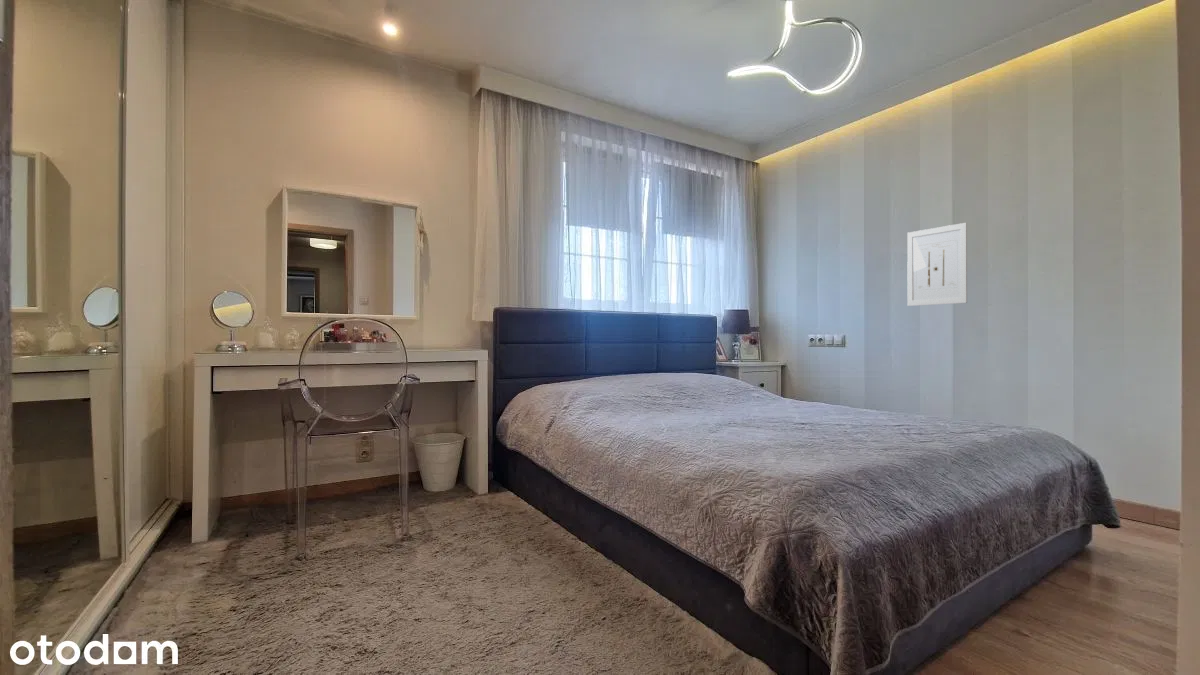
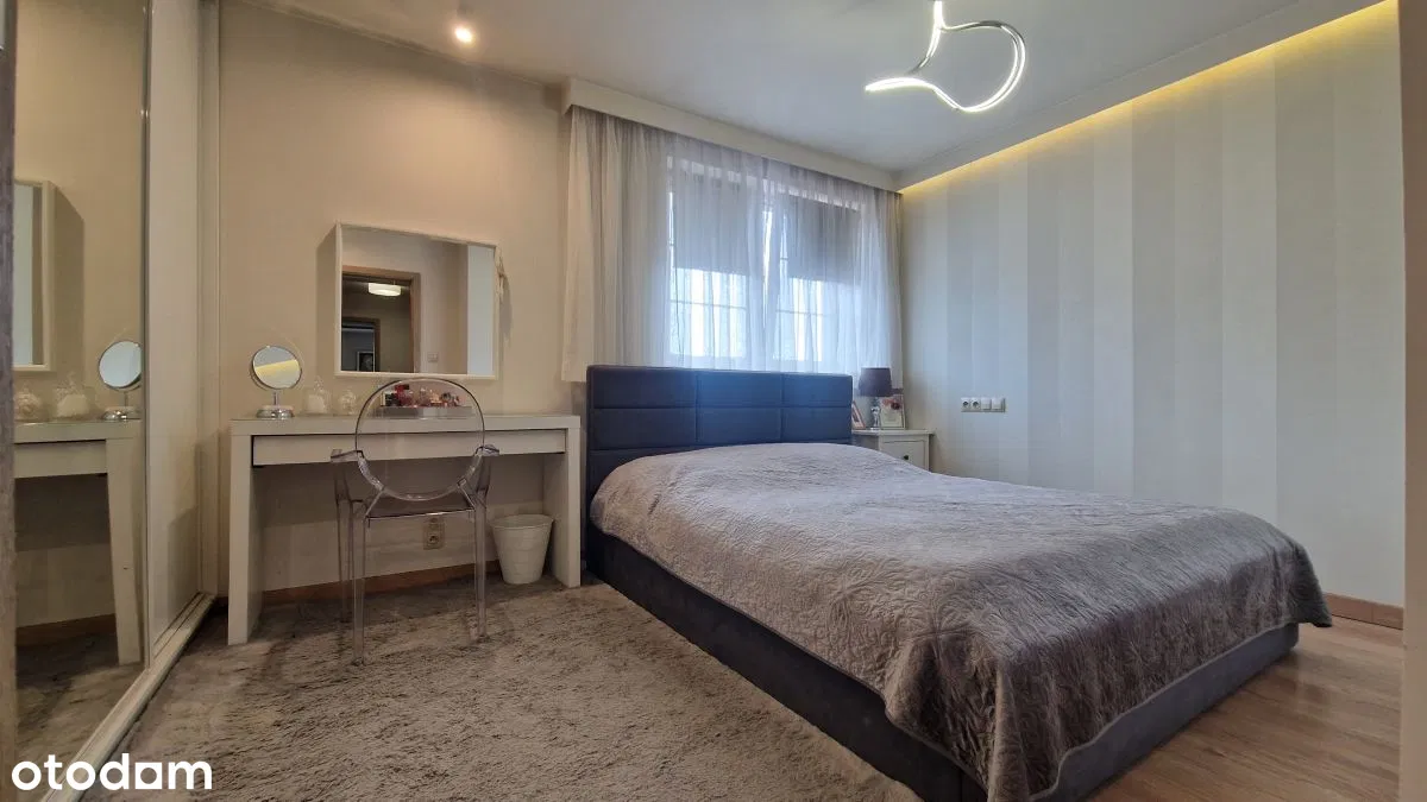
- wall art (935, 266)
